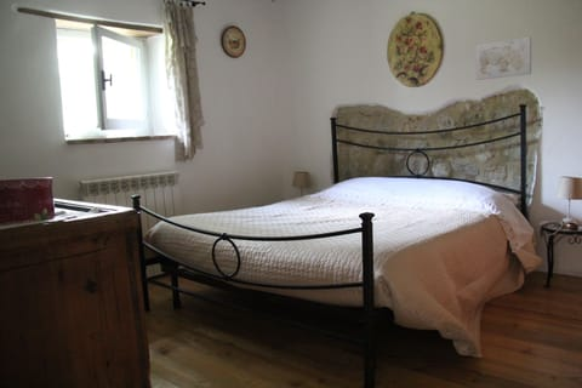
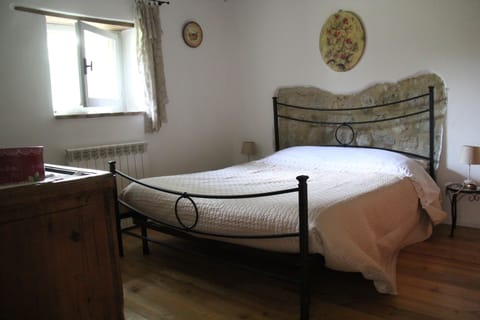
- wall art (502, 59)
